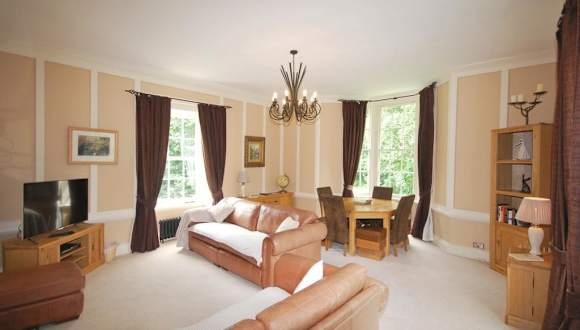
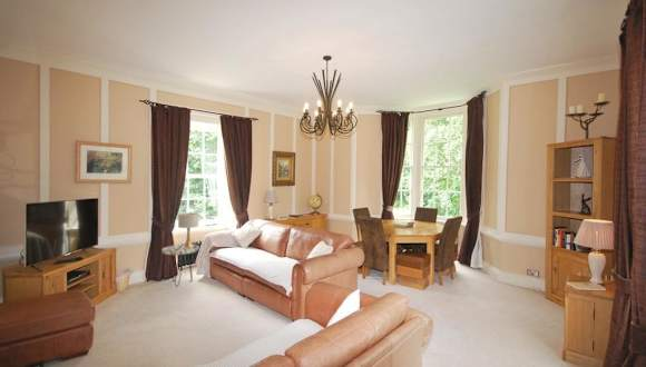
+ side table (182, 265)
+ lamp (188, 229)
